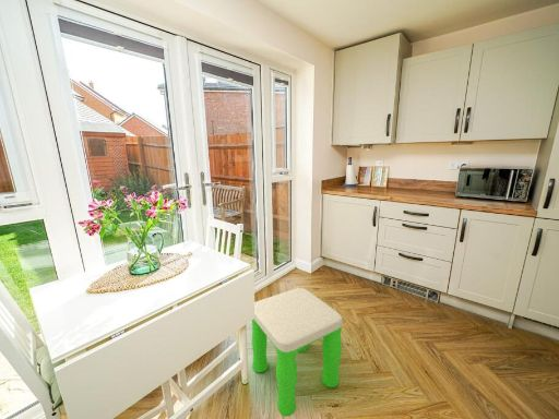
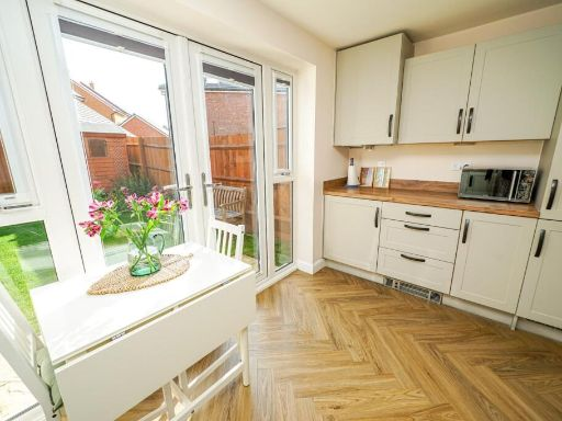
- stool (294, 343)
